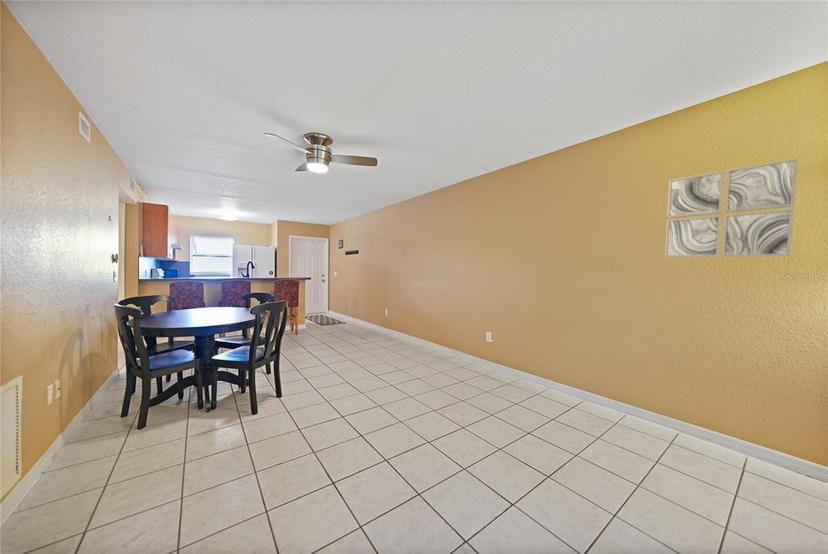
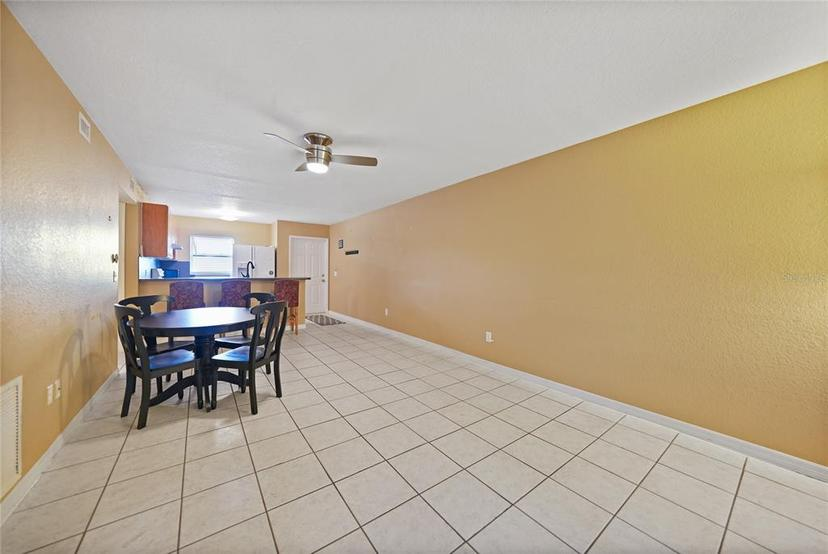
- wall art (721, 212)
